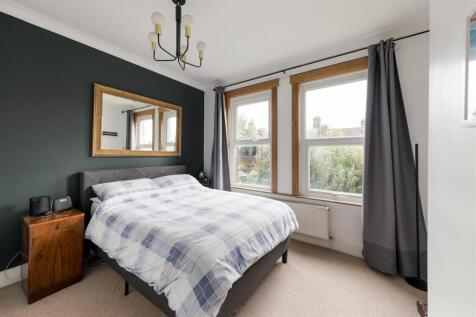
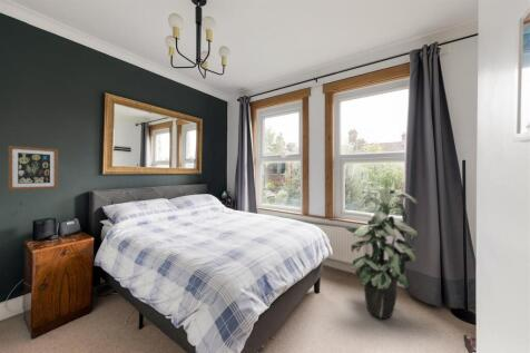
+ wall art (35, 168)
+ indoor plant (380, 245)
